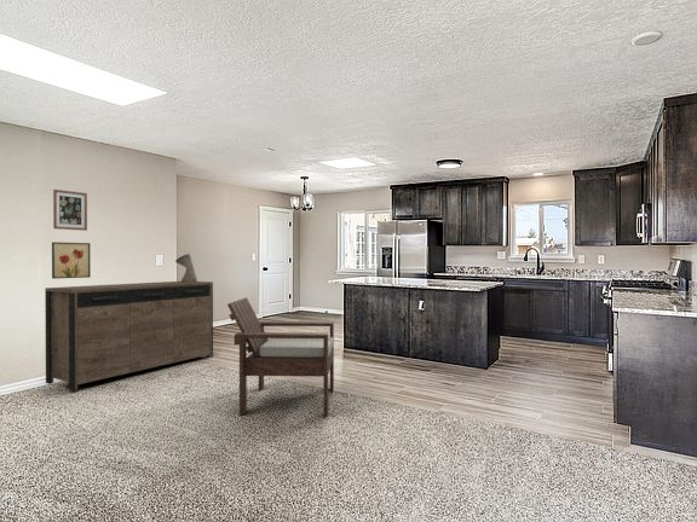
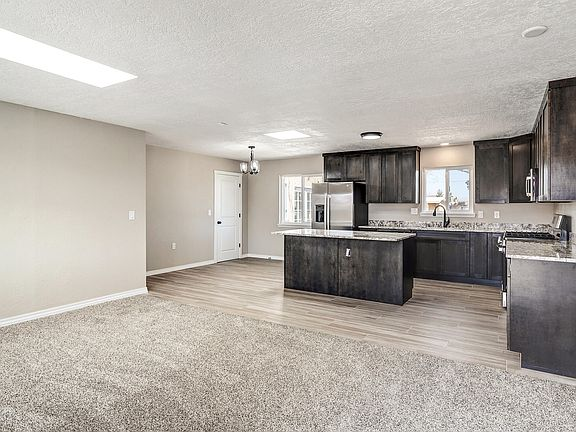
- crushed can (186, 267)
- wall art (70, 210)
- sideboard (139, 326)
- wall art (70, 260)
- chair (283, 350)
